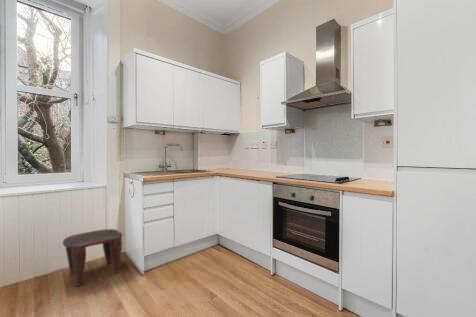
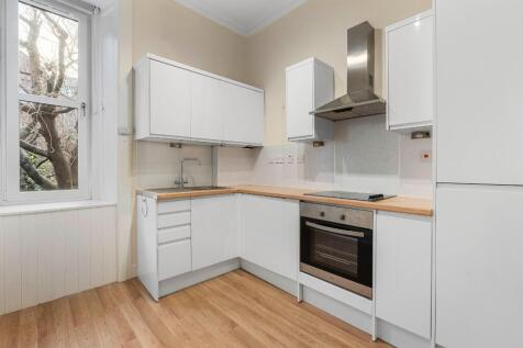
- stool (85, 254)
